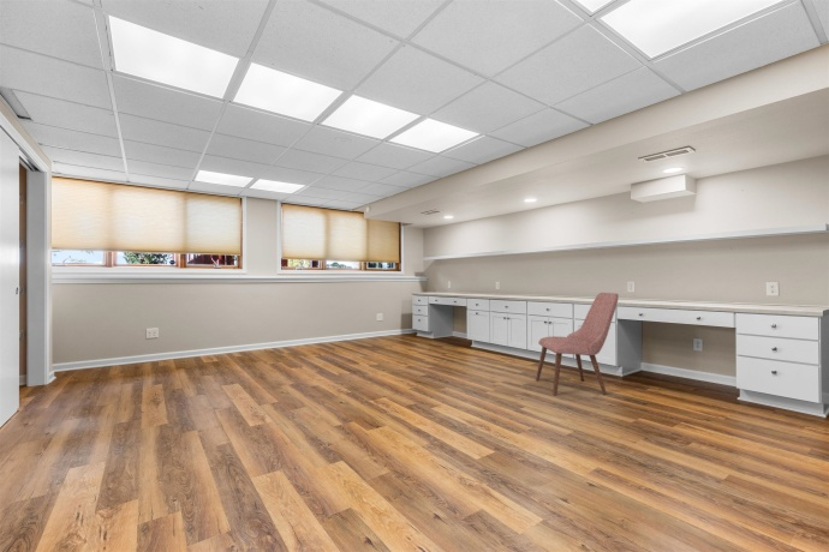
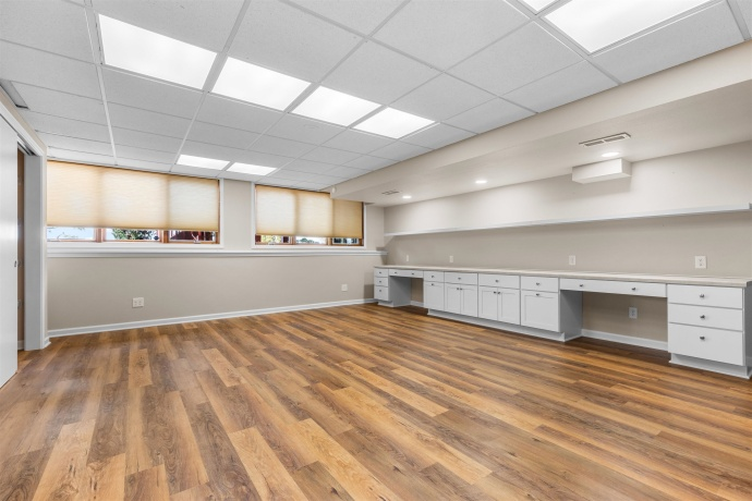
- chair (579, 340)
